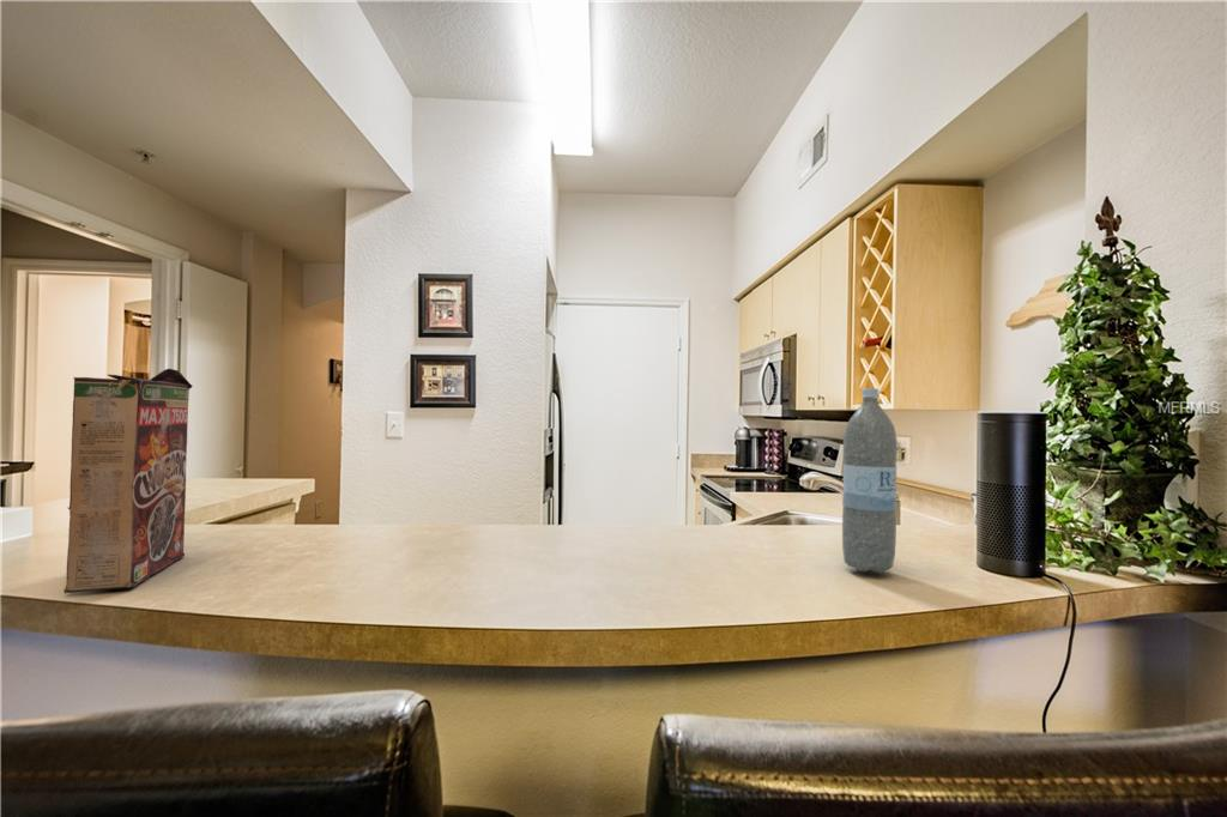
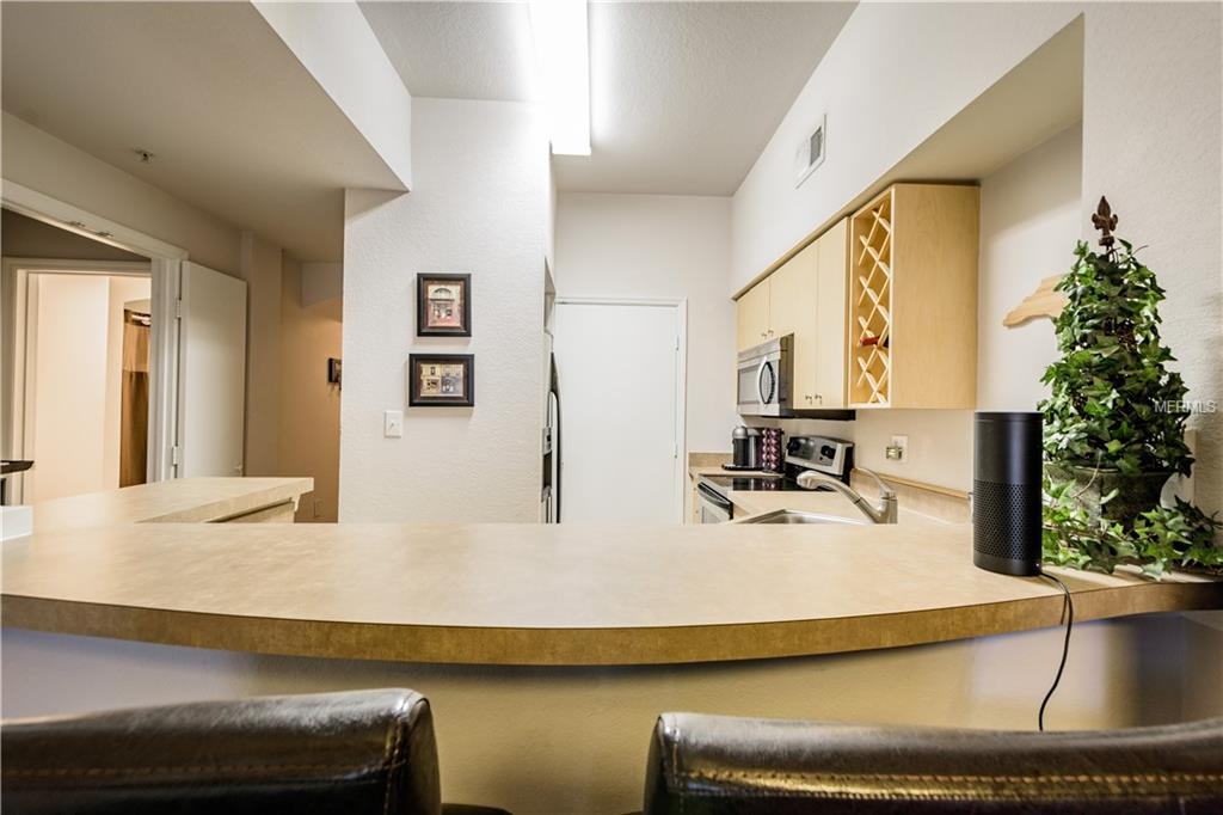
- cereal box (134, 468)
- water bottle (869, 479)
